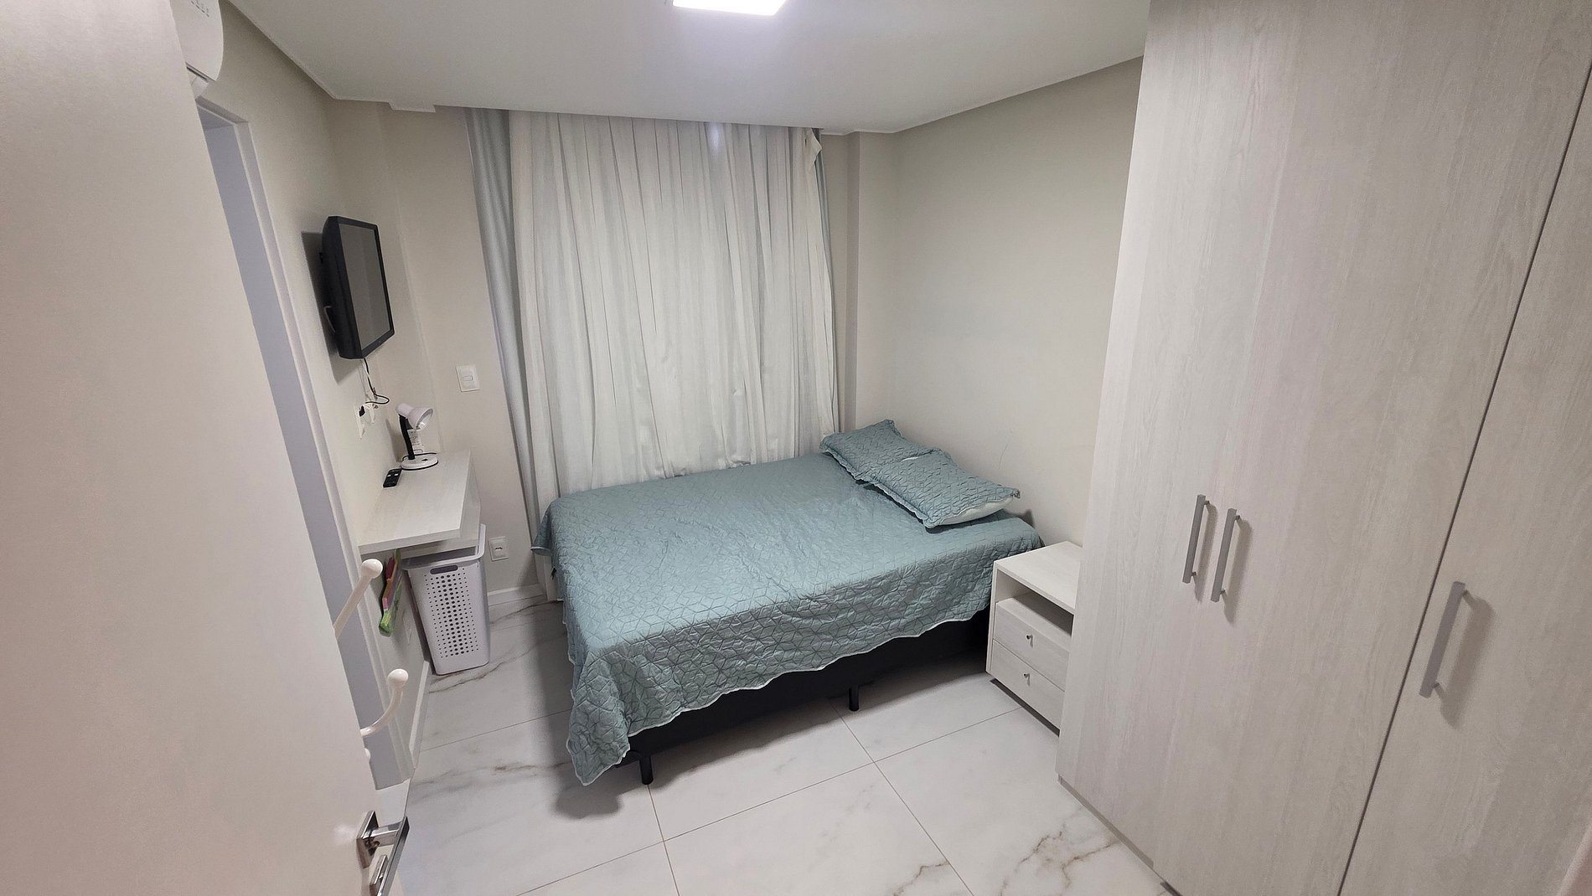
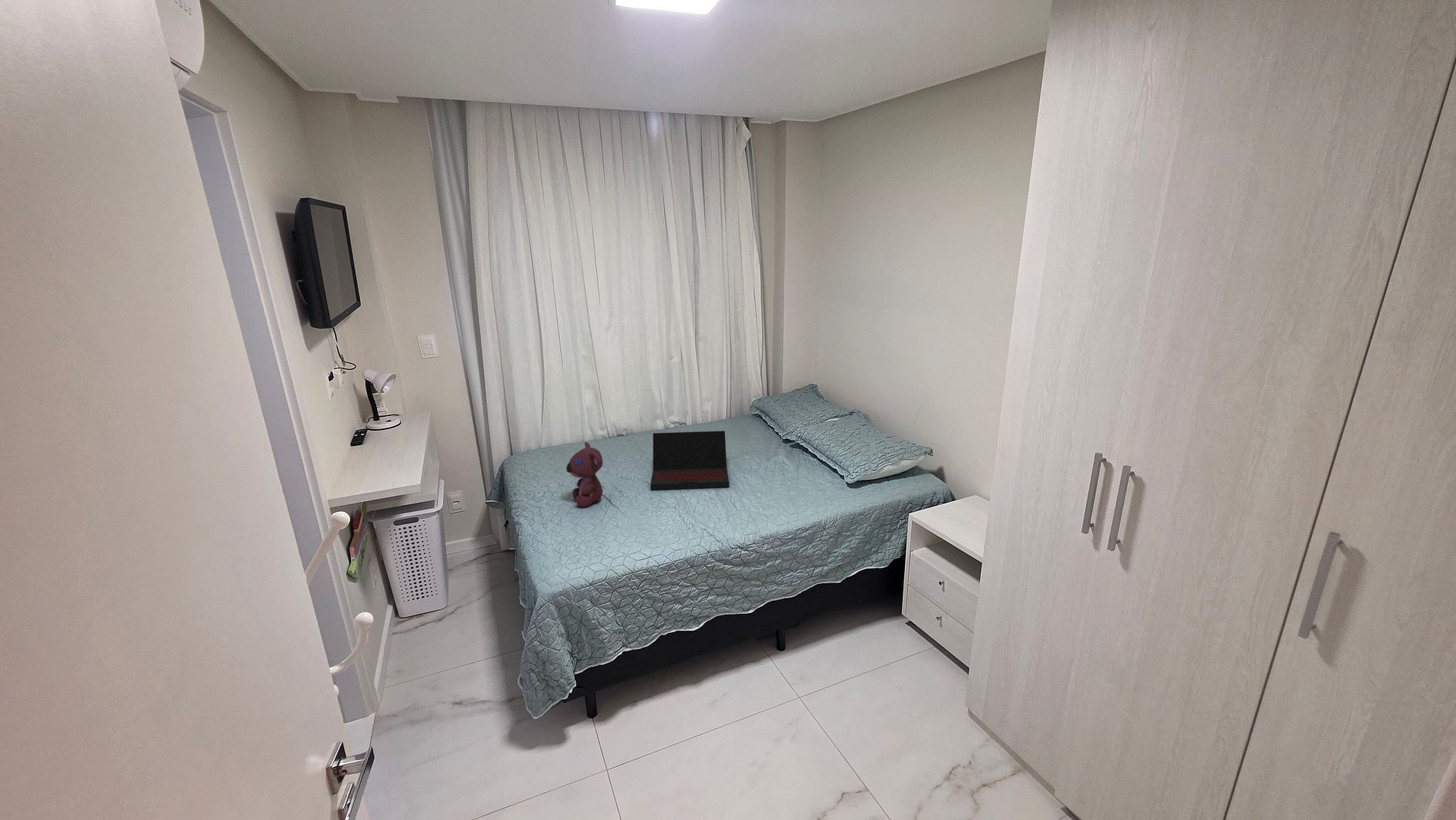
+ laptop (689, 458)
+ teddy bear (585, 475)
